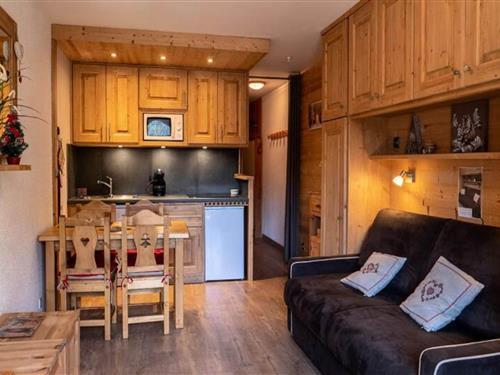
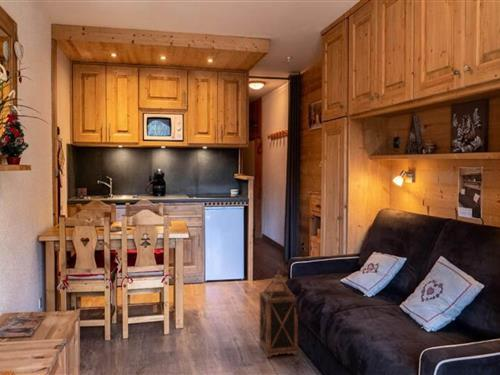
+ lantern (278, 310)
